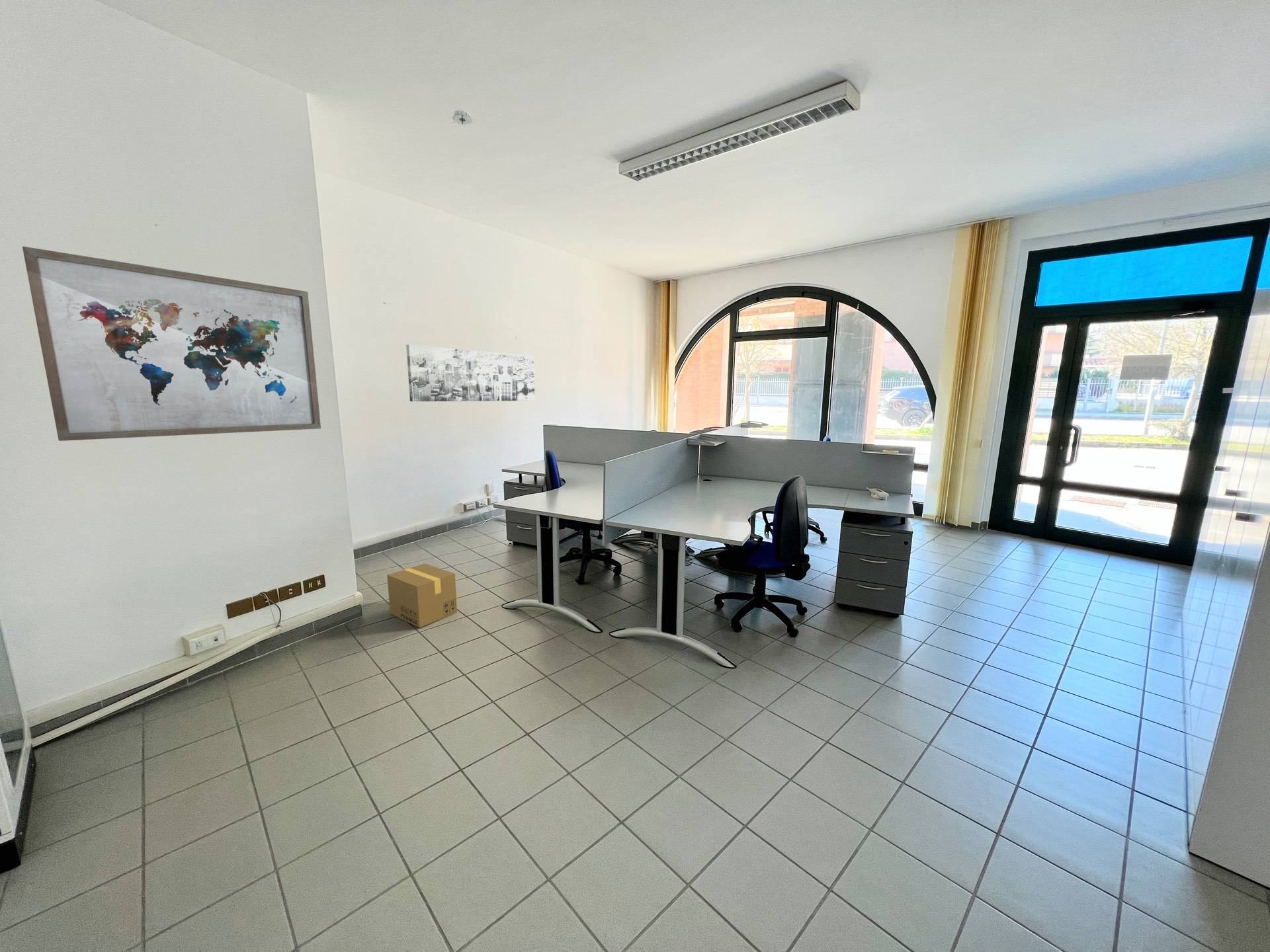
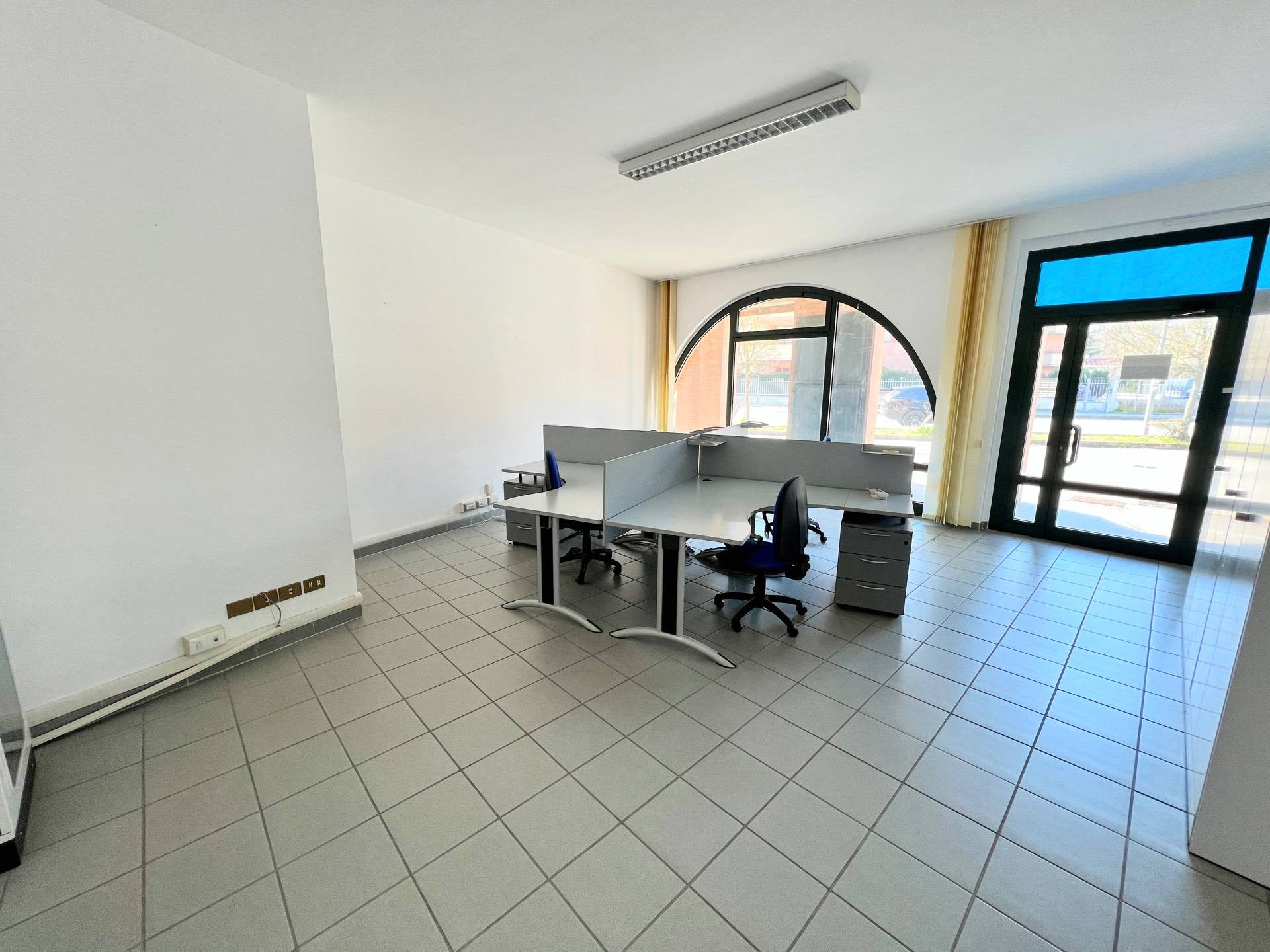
- cardboard box (422, 594)
- smoke detector (461, 117)
- wall art (478, 376)
- wall art (200, 355)
